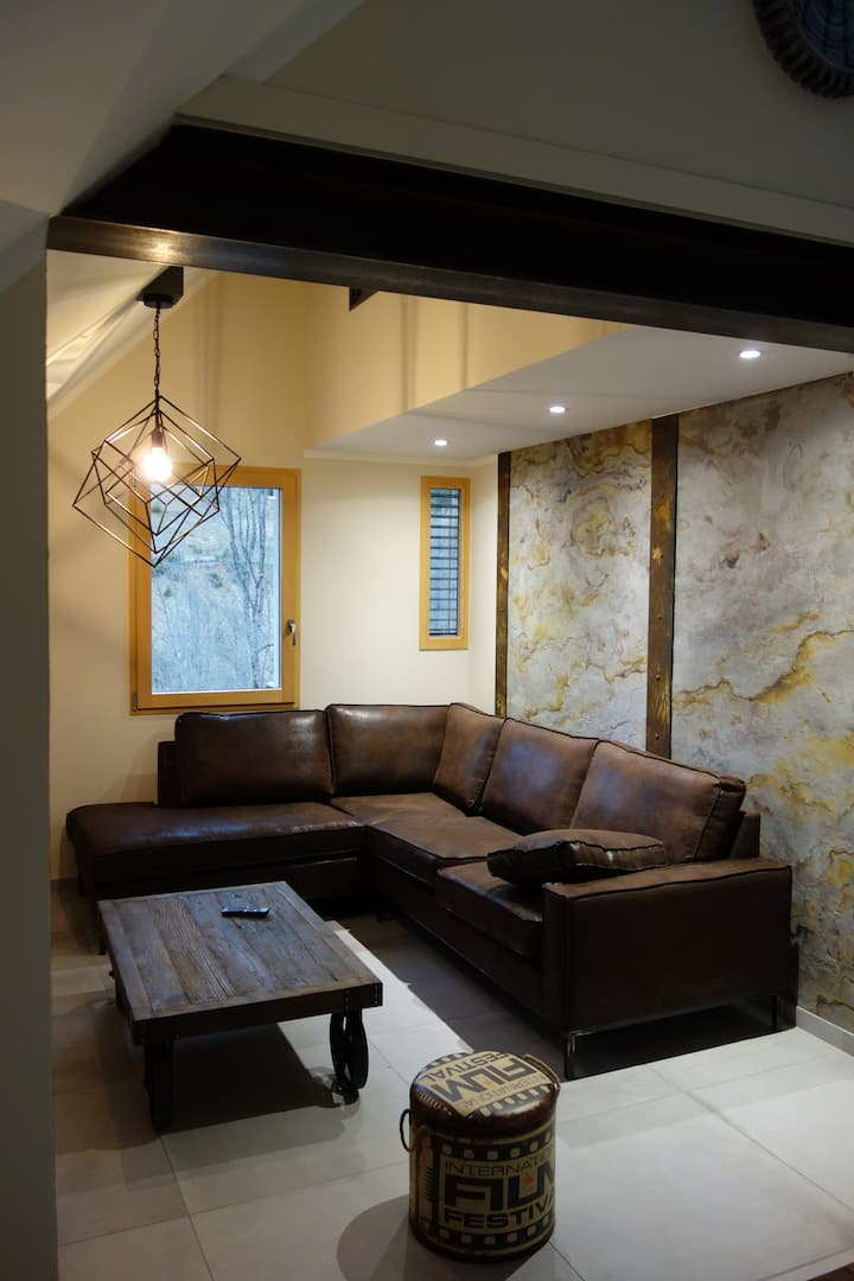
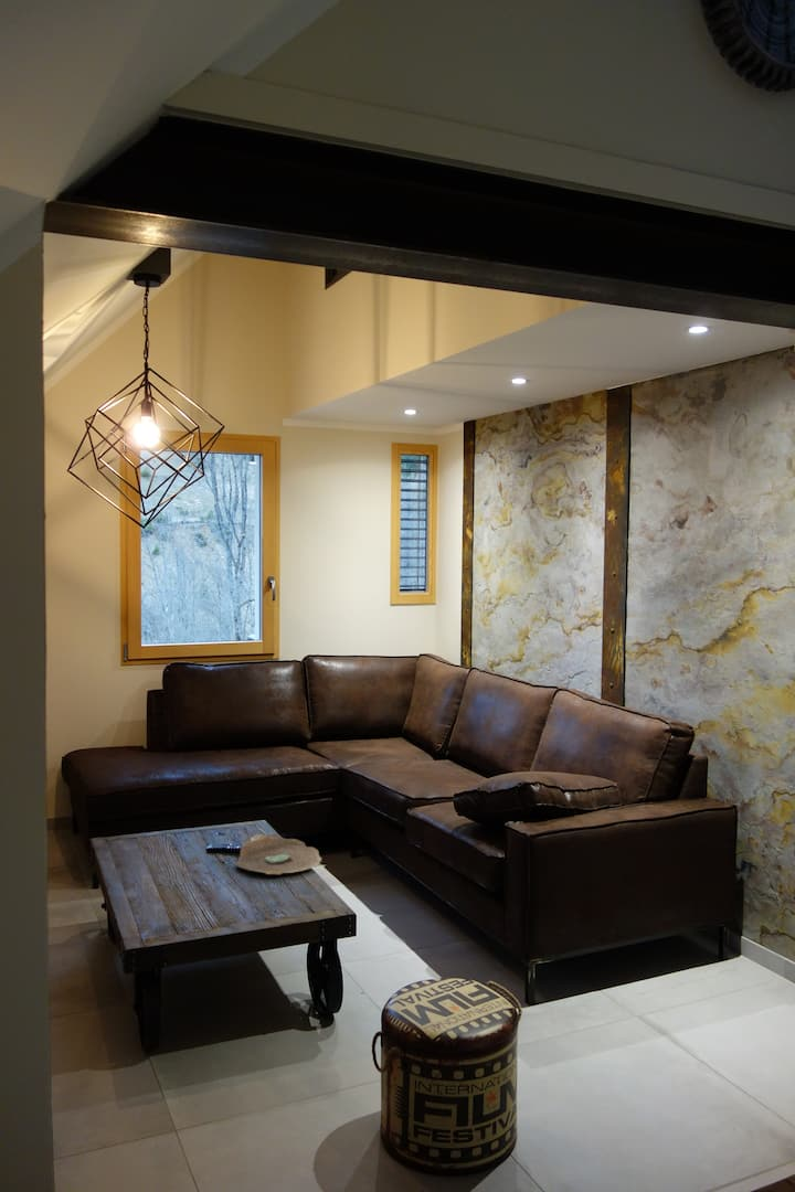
+ decorative bowl (277, 853)
